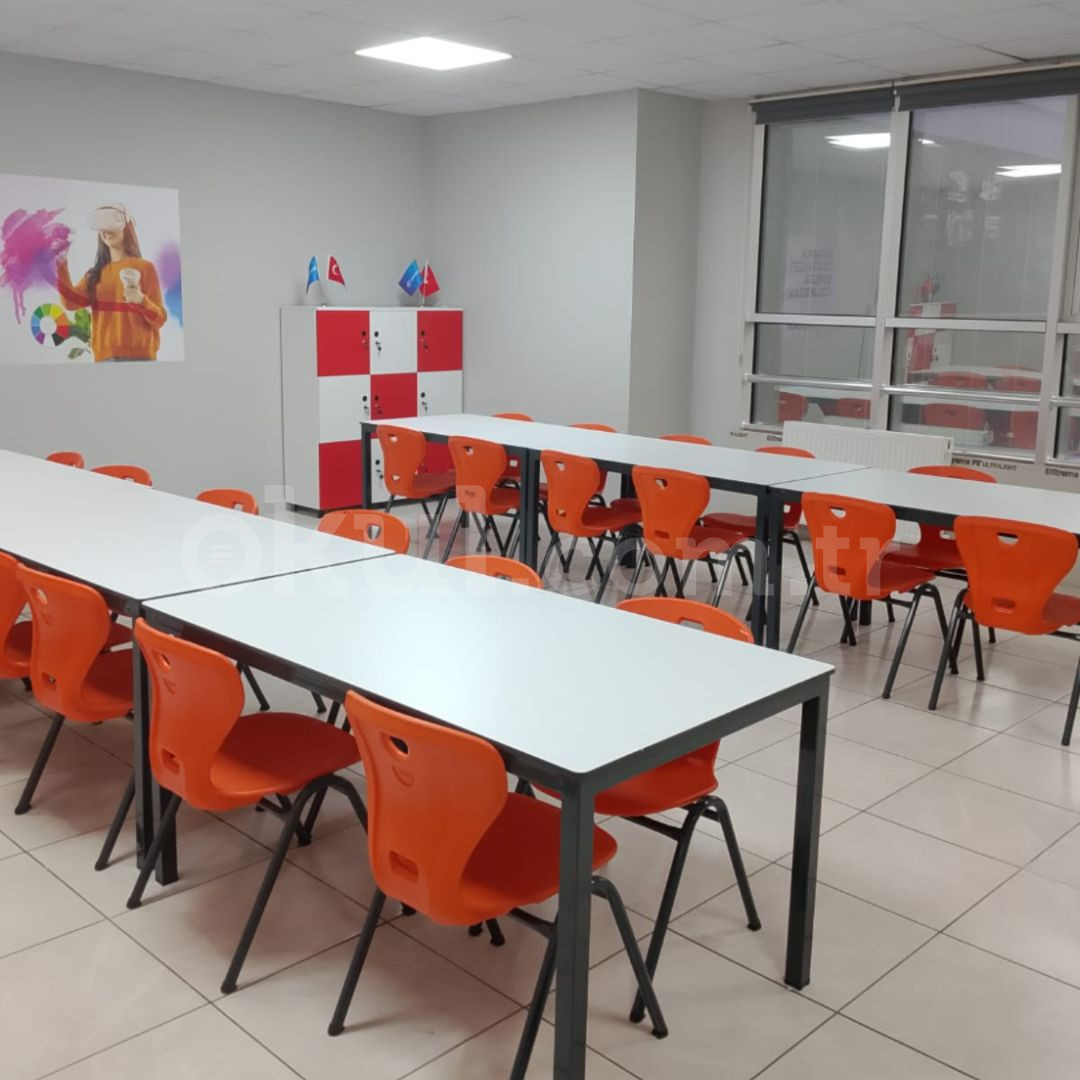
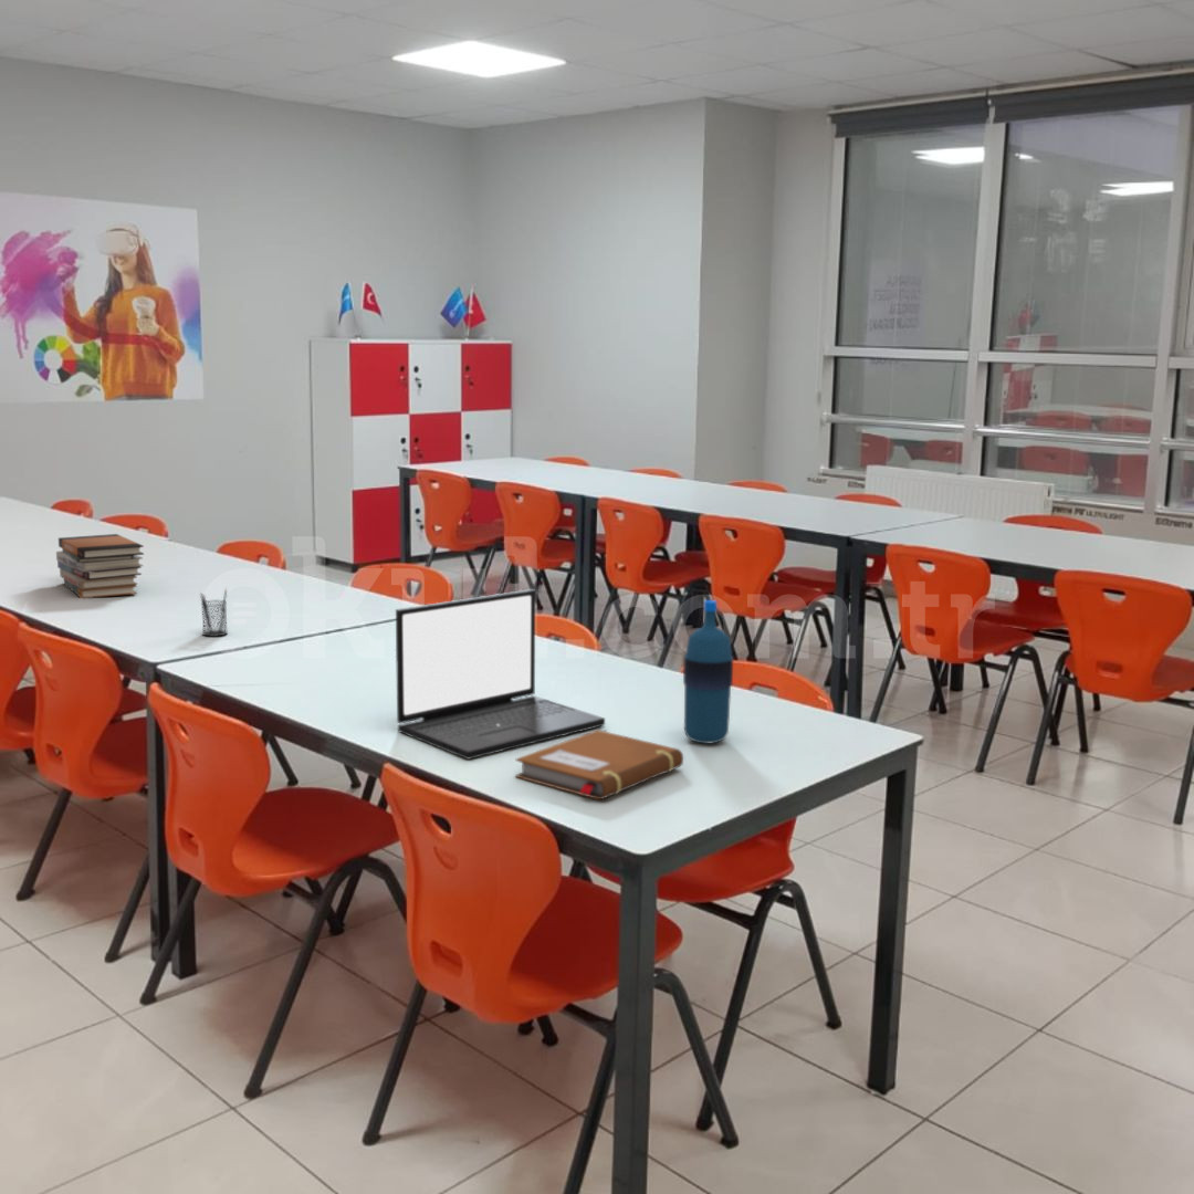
+ pencil holder (213, 610)
+ book stack (100, 565)
+ notebook (598, 764)
+ water bottle (708, 671)
+ laptop (502, 668)
